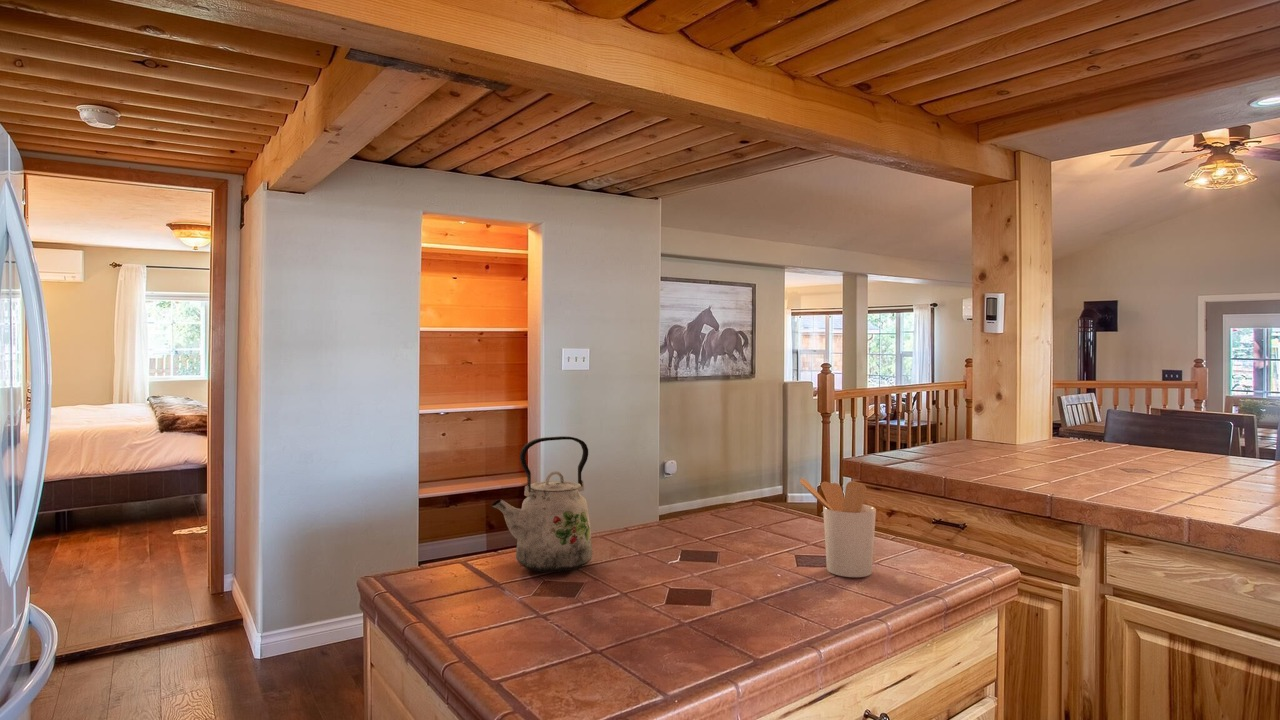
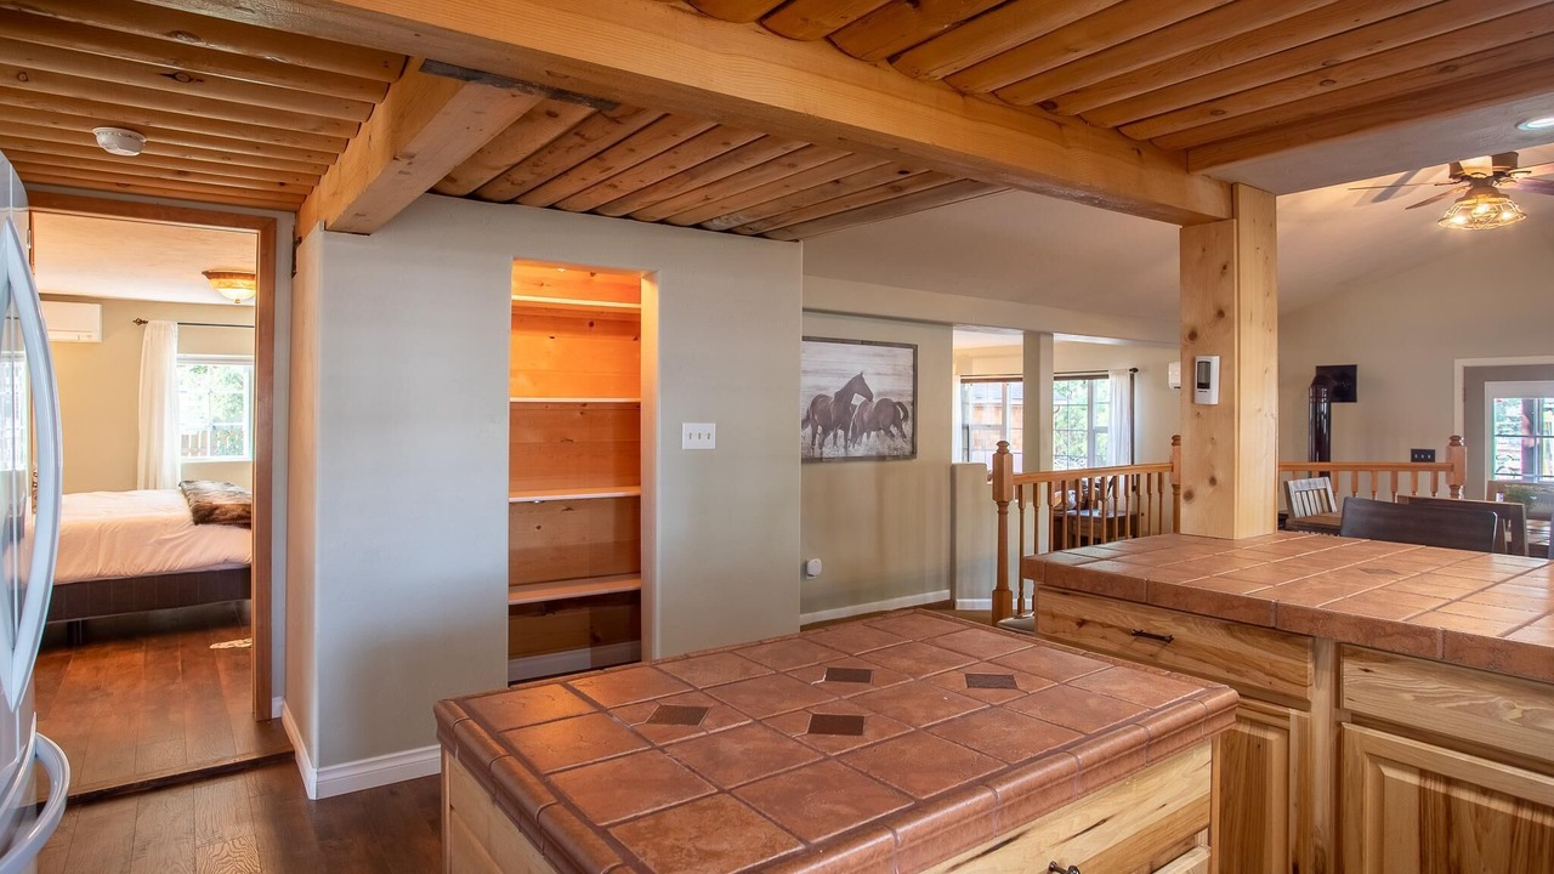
- utensil holder (835, 523)
- kettle (541, 503)
